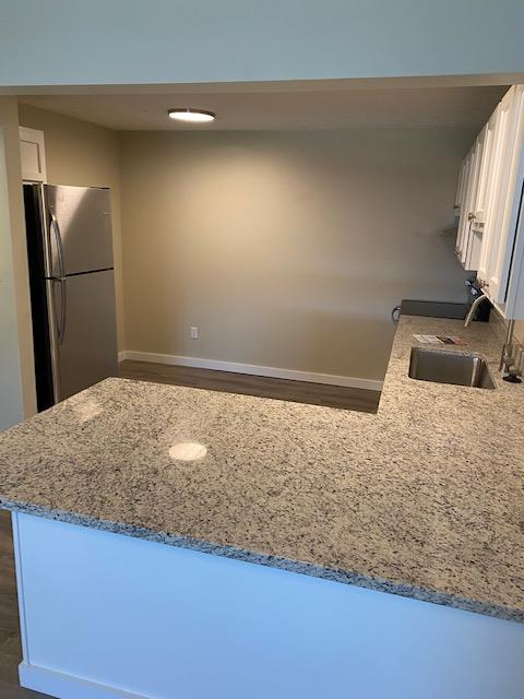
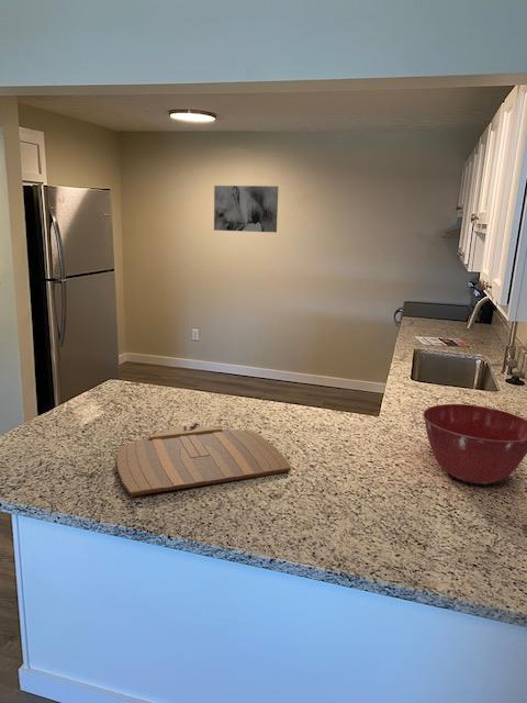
+ cutting board (195, 448)
+ mixing bowl (474, 446)
+ wall art (245, 209)
